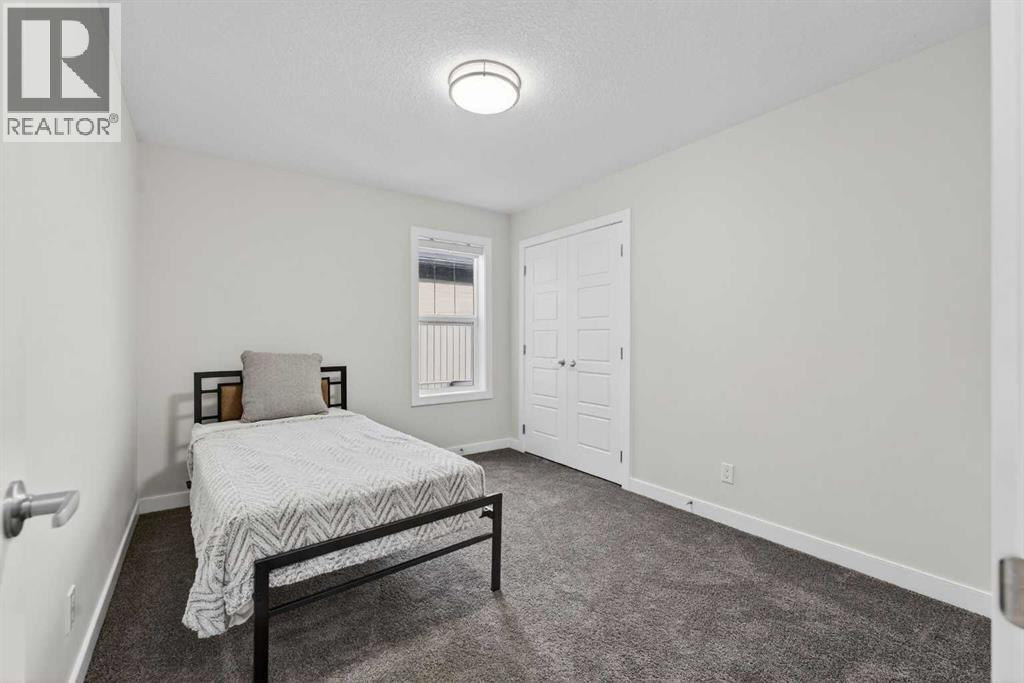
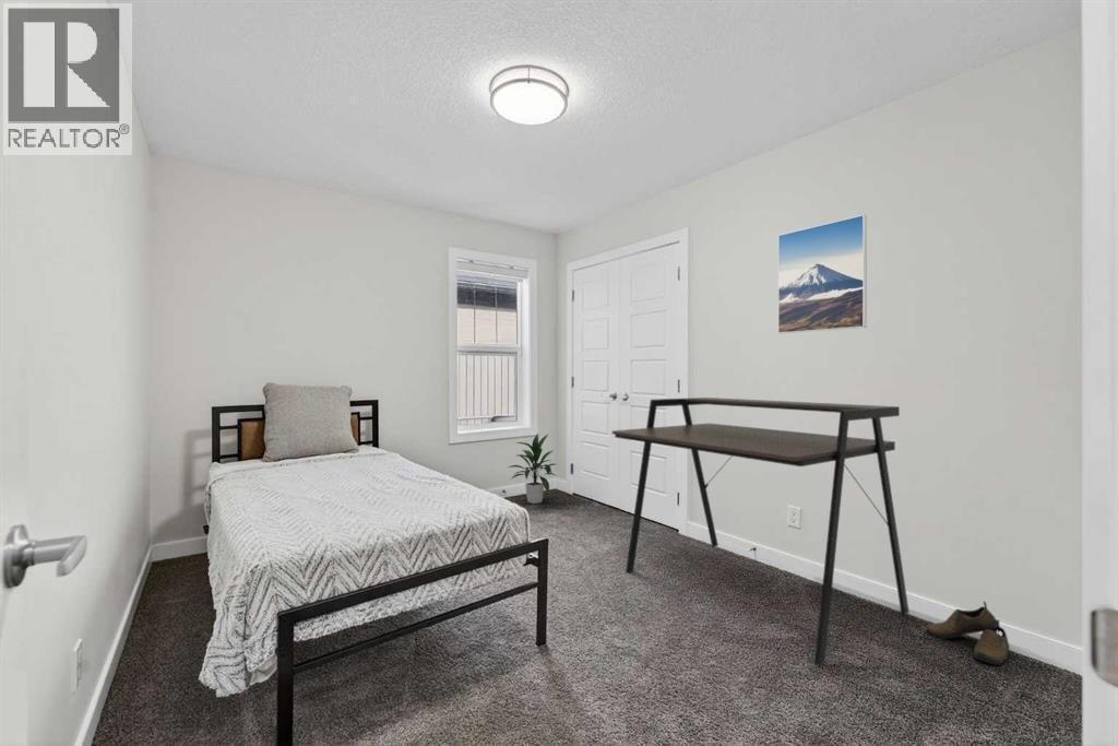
+ shoe (966, 623)
+ indoor plant (534, 467)
+ desk (710, 508)
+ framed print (819, 277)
